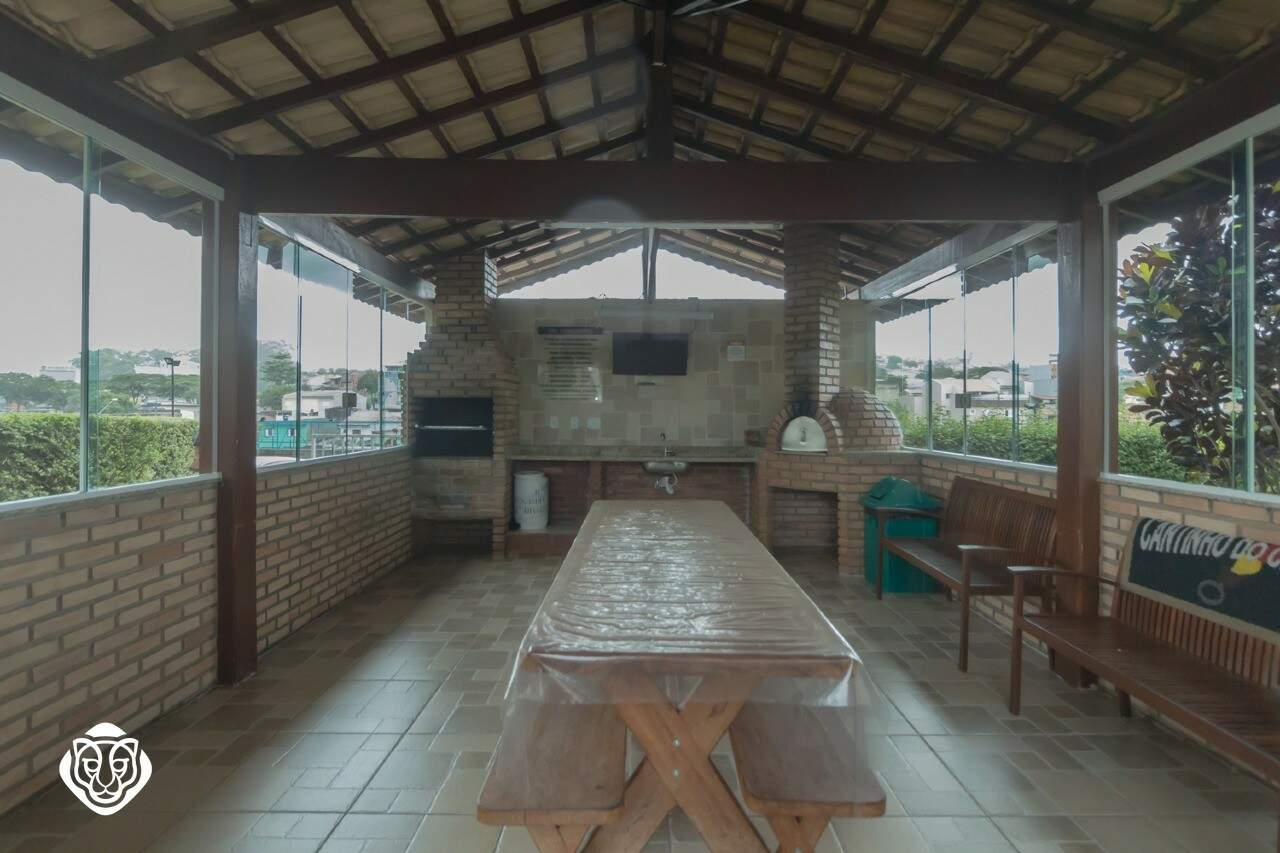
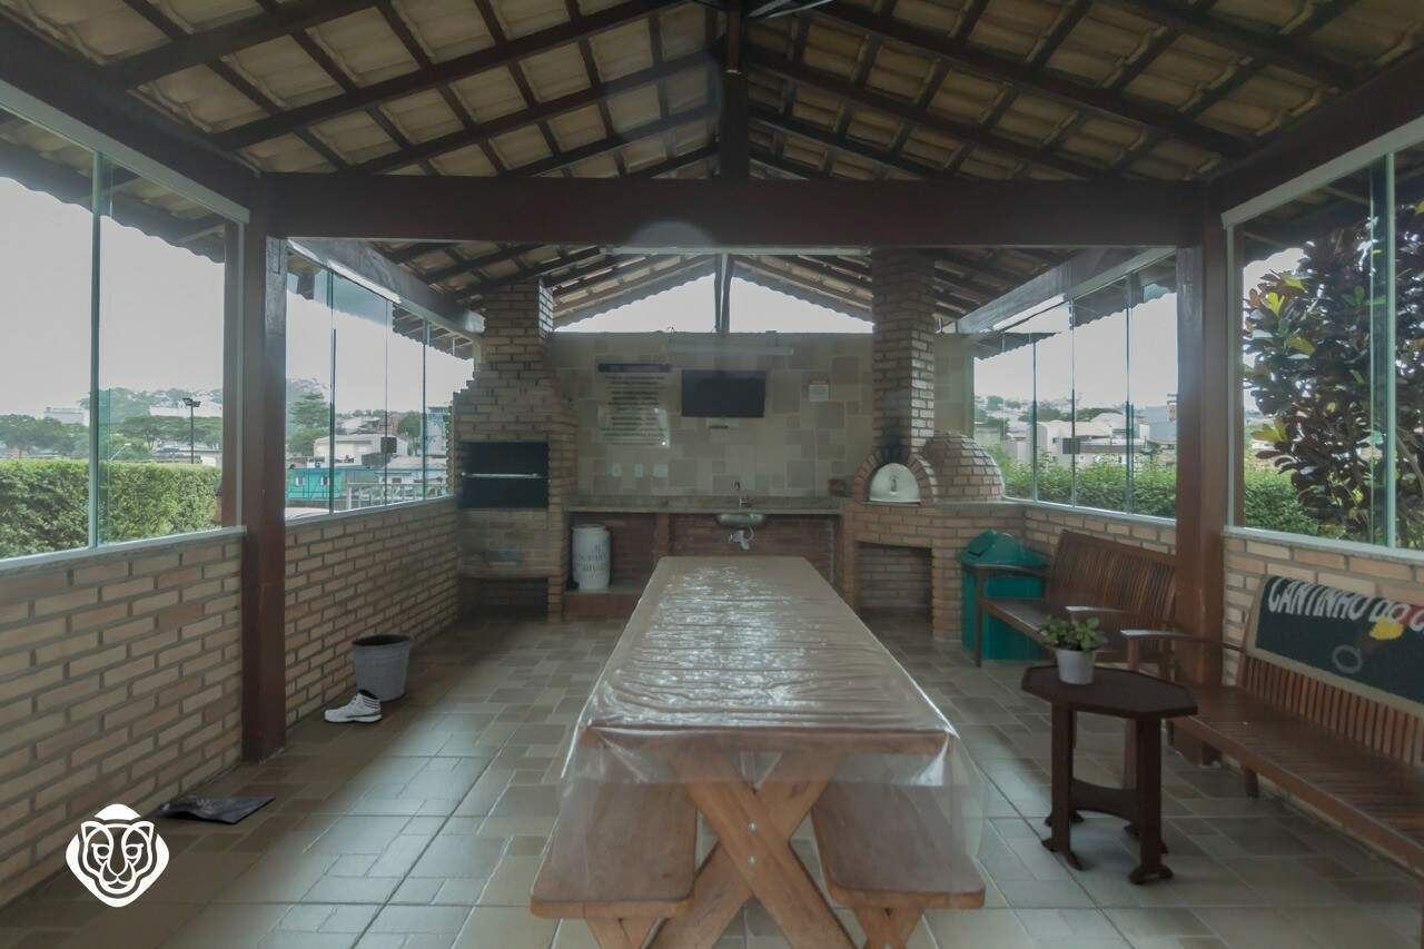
+ side table (1101, 785)
+ bucket (380, 665)
+ potted plant (1070, 645)
+ bag (216, 801)
+ sneaker (353, 703)
